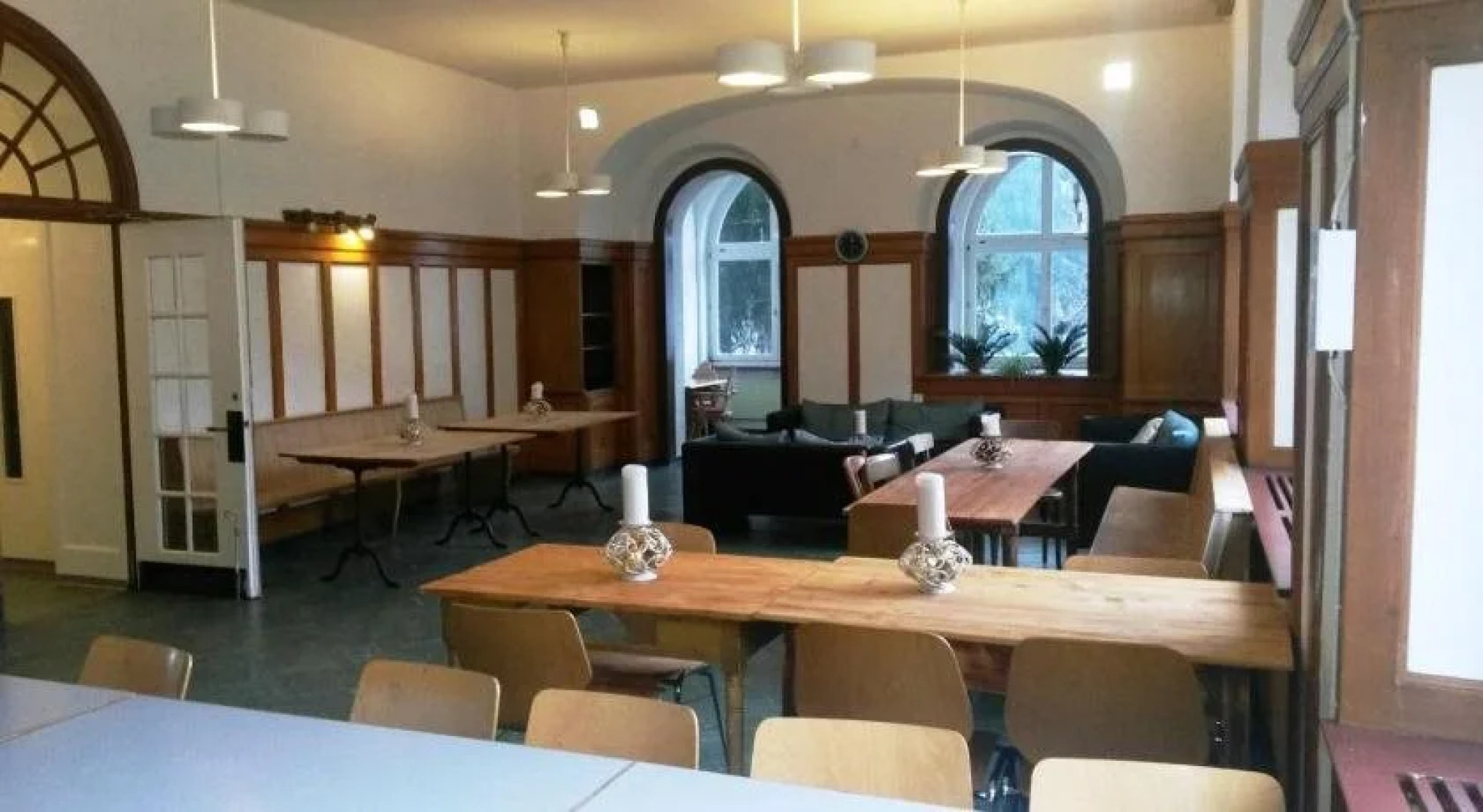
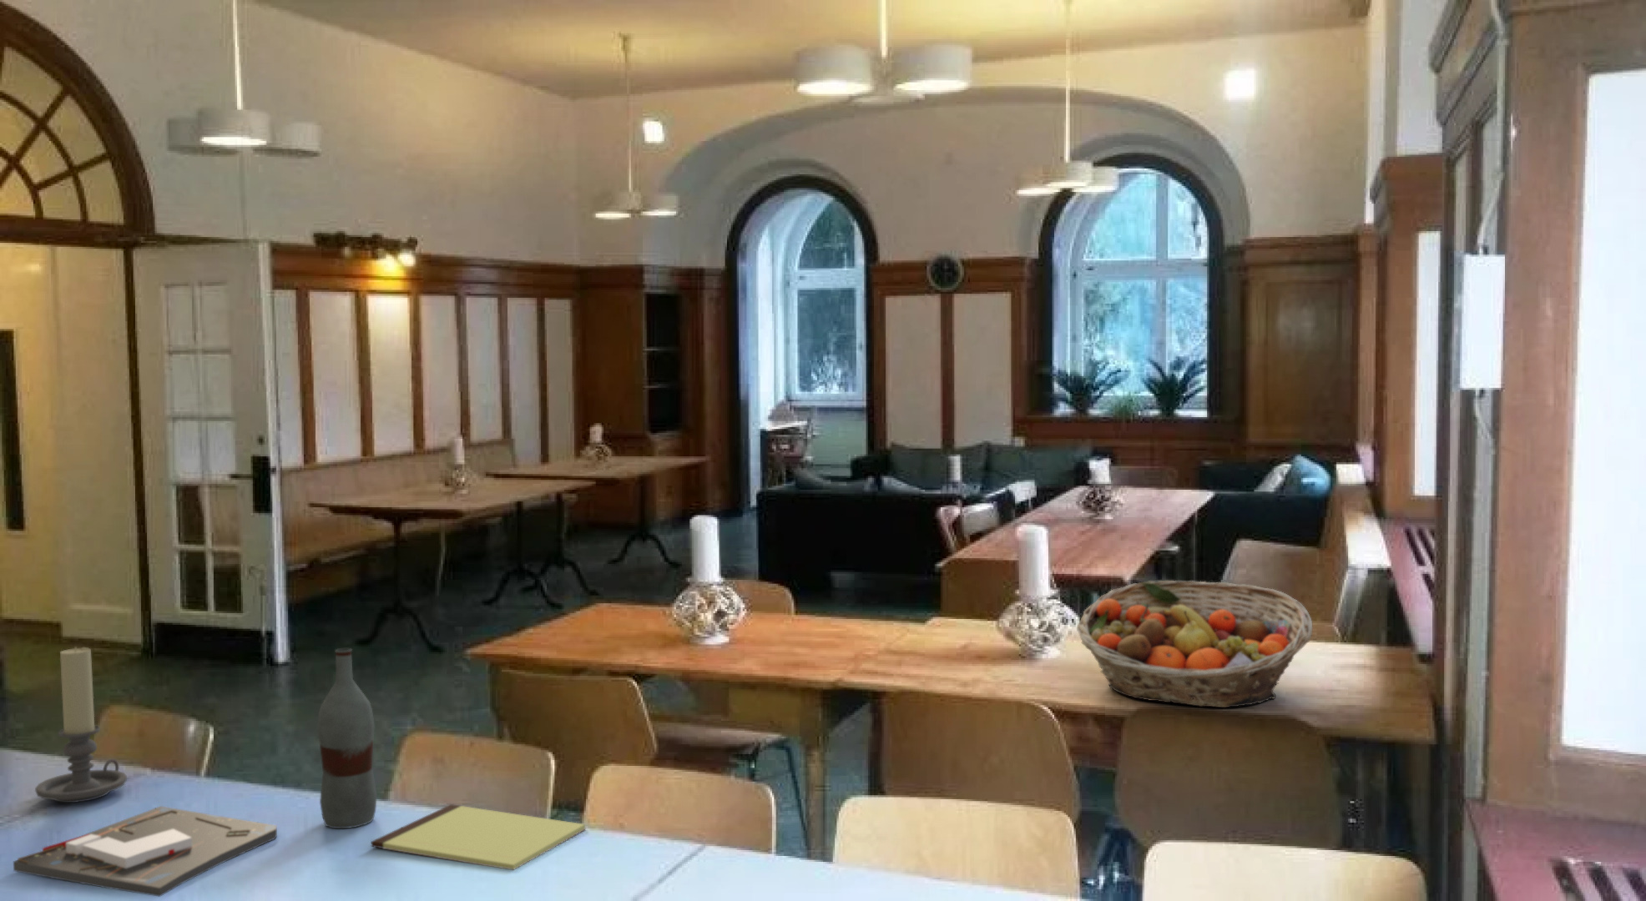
+ bottle (346, 735)
+ notepad (479, 836)
+ fruit basket (1191, 640)
+ board game (149, 843)
+ candle holder (84, 718)
